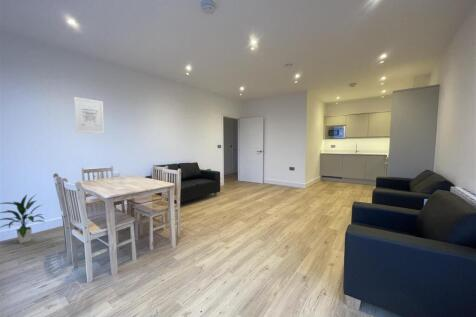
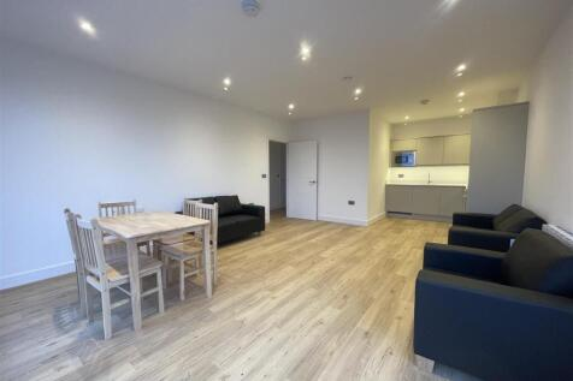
- indoor plant (22, 218)
- wall art (89, 116)
